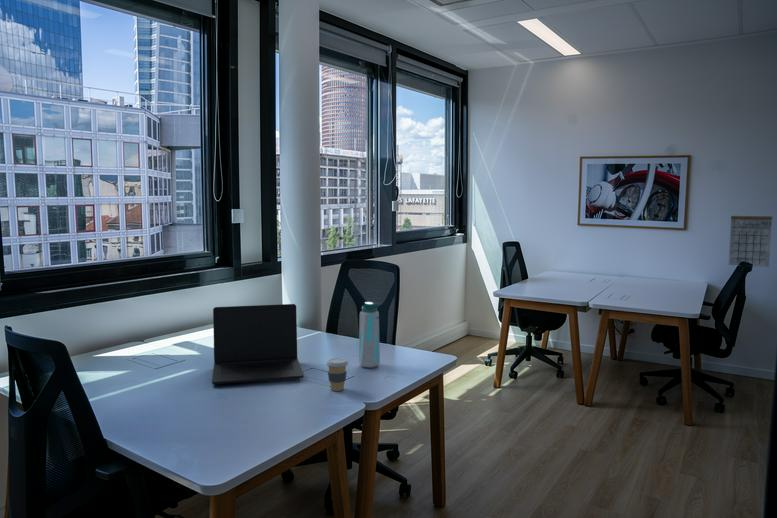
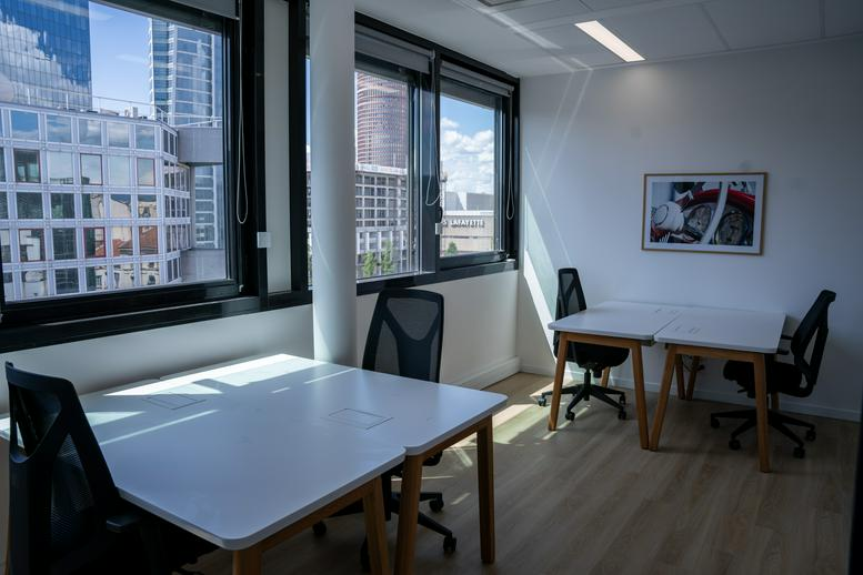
- coffee cup (337, 374)
- laptop (256, 341)
- calendar (750, 235)
- water bottle (370, 333)
